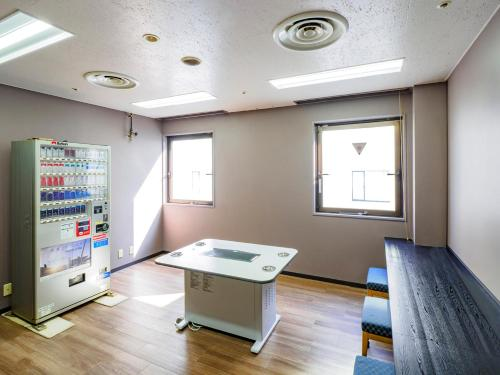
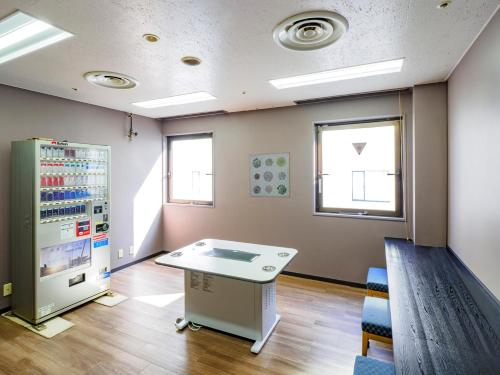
+ wall art (269, 175)
